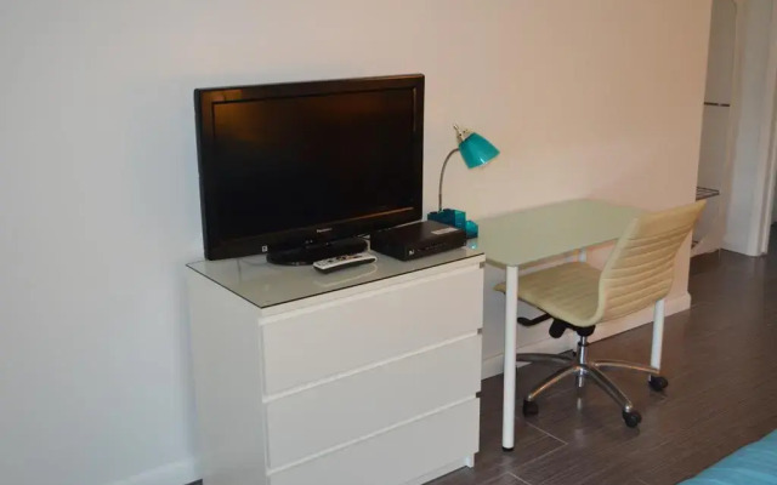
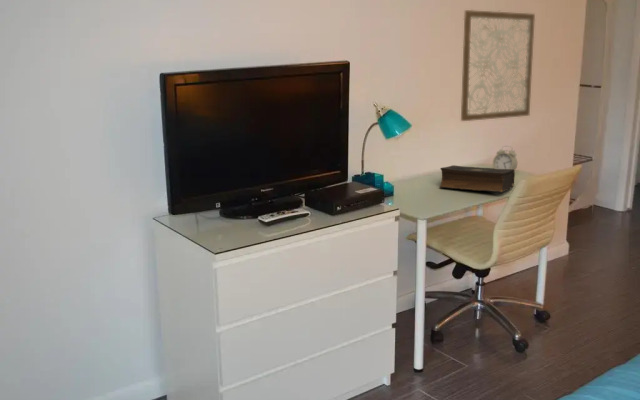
+ alarm clock (505, 160)
+ book (476, 177)
+ wall art (496, 65)
